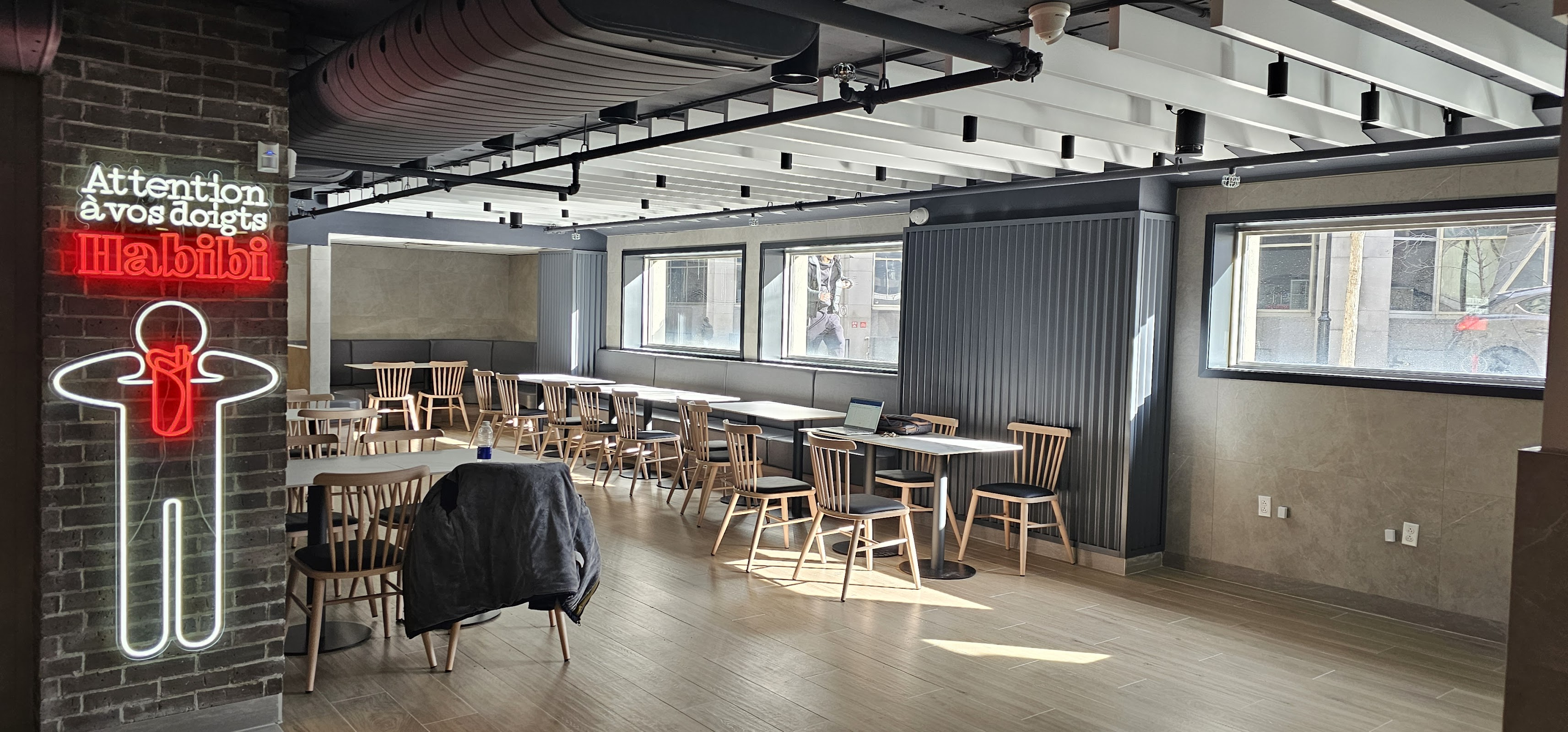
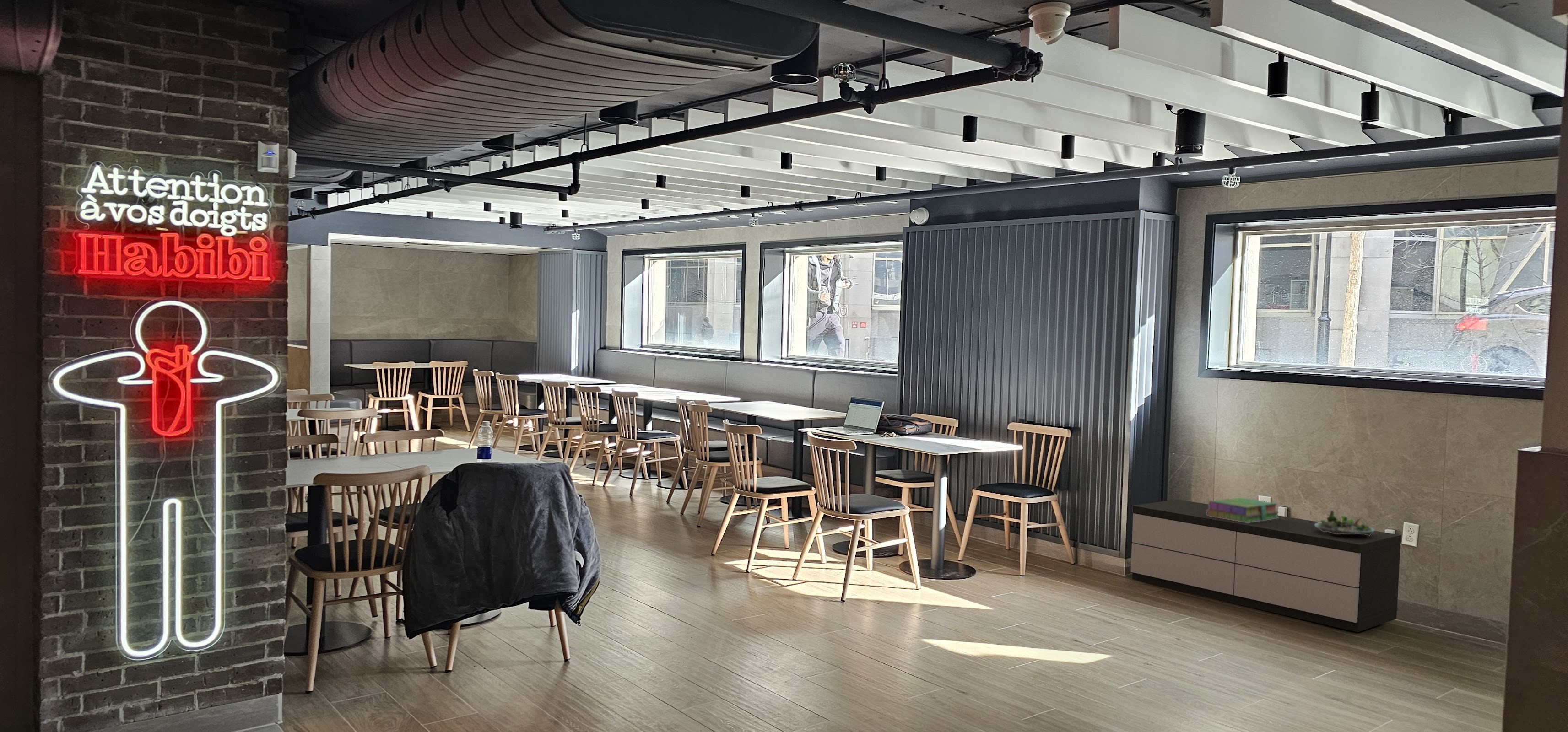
+ stack of books (1243, 509)
+ succulent planter (1344, 522)
+ storage bench (1257, 559)
